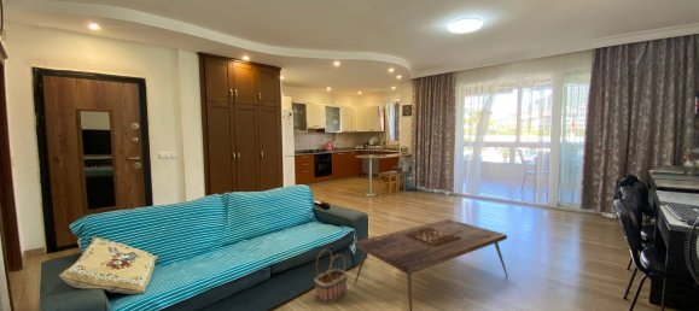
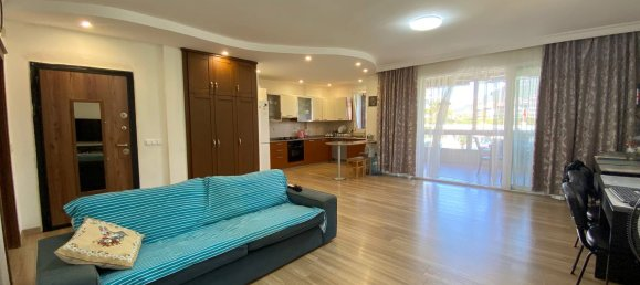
- coffee table (432, 257)
- basket (331, 274)
